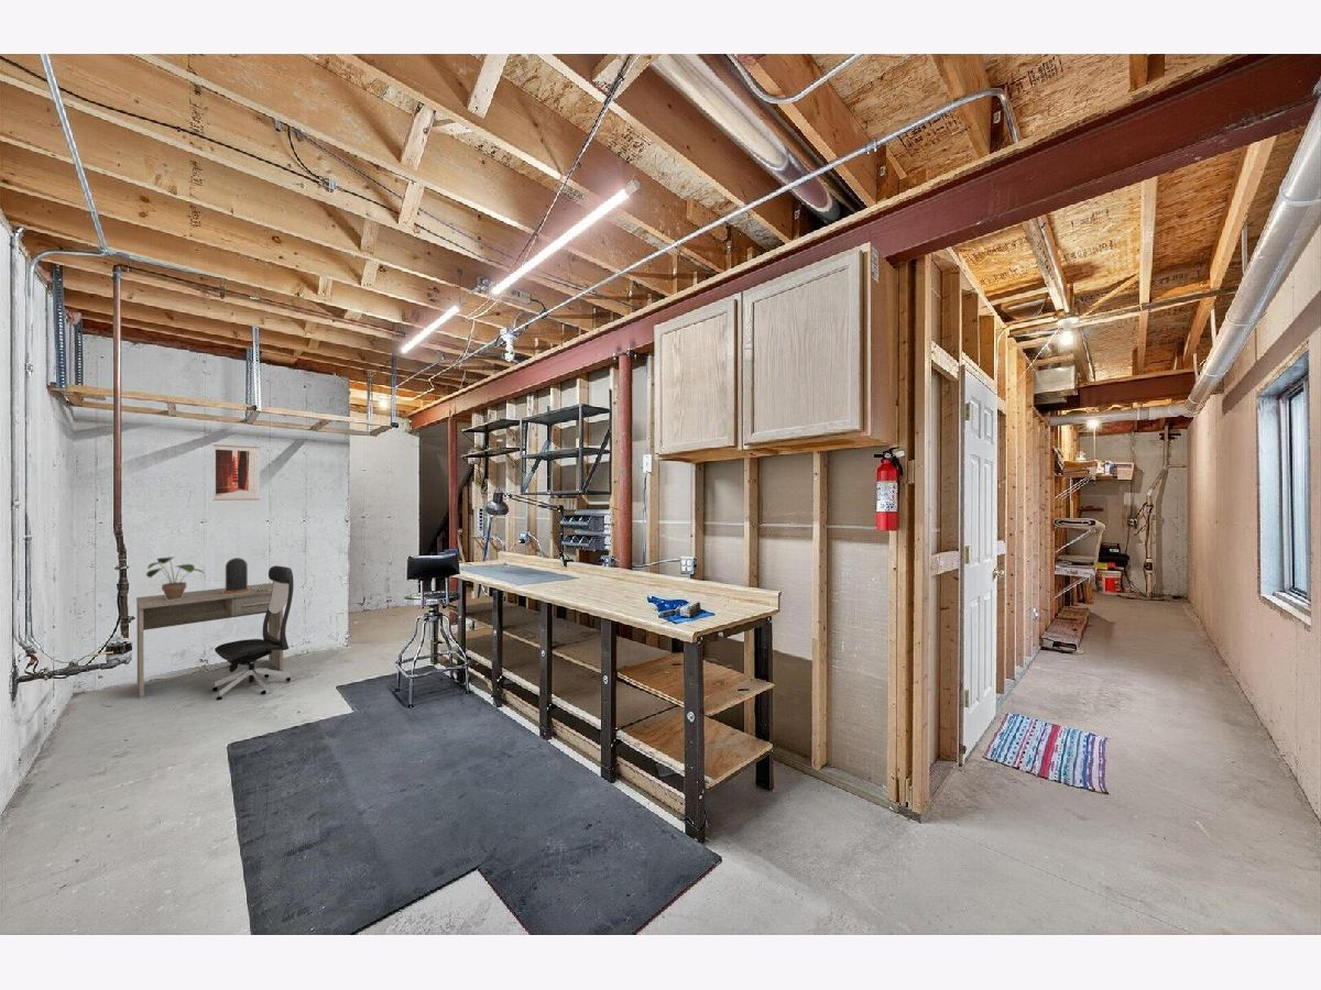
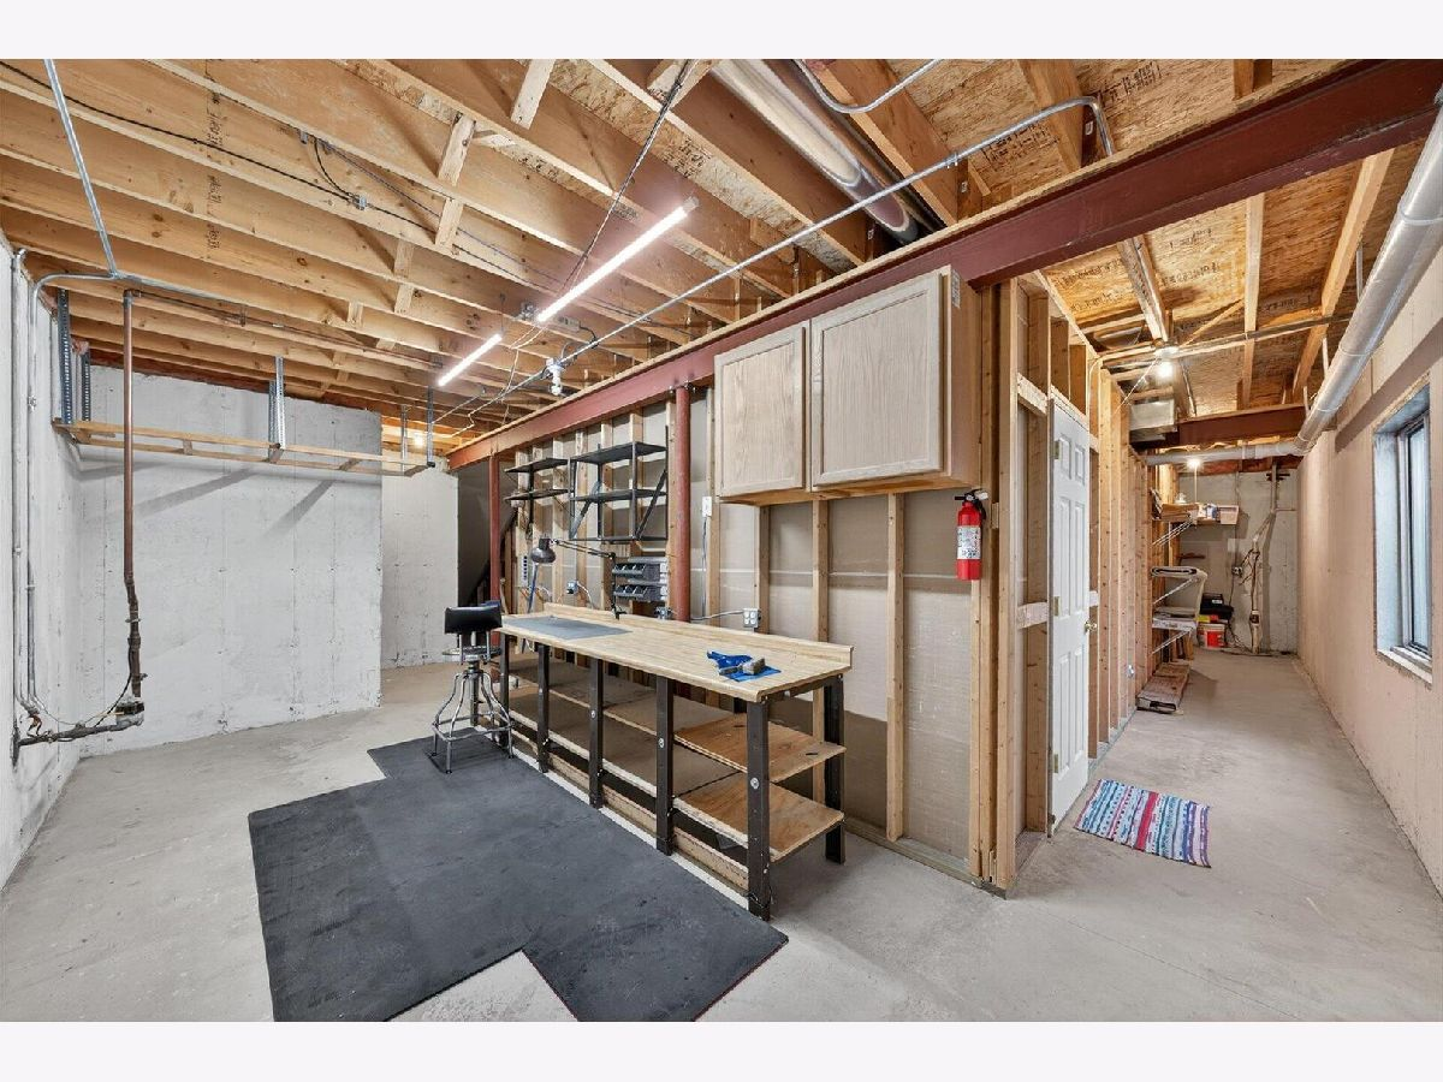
- table lamp (247, 573)
- office chair (252, 639)
- potted plant (173, 578)
- wall art (237, 473)
- desk (207, 620)
